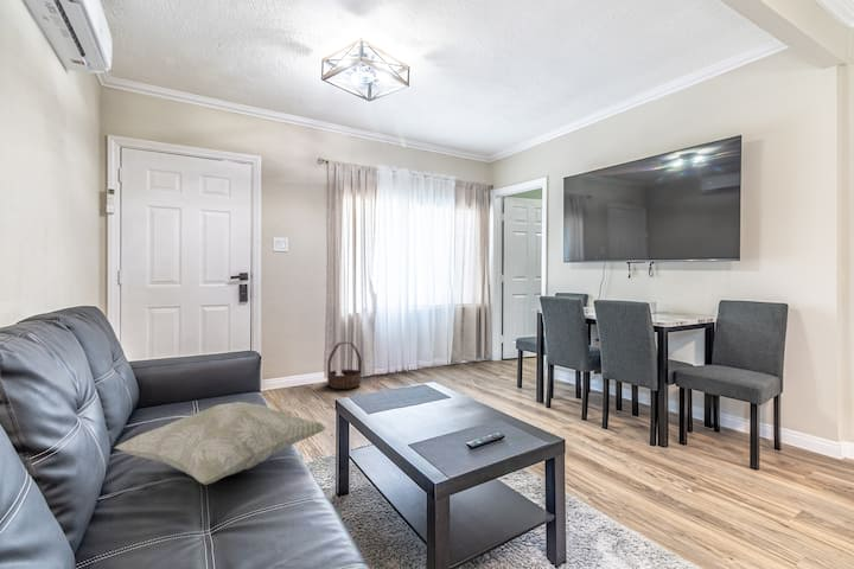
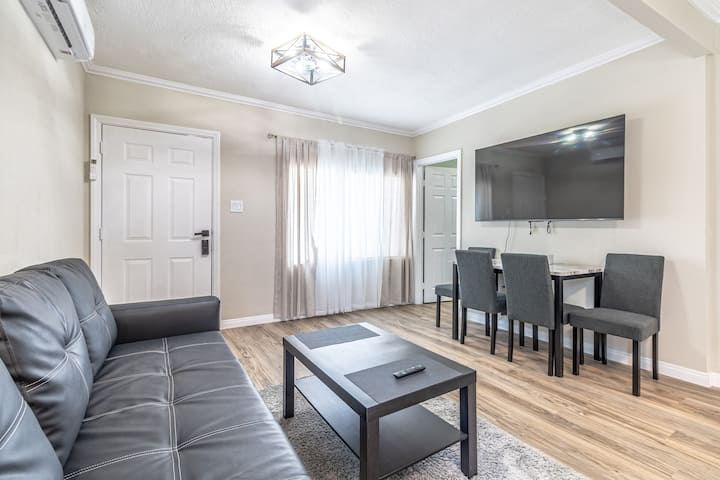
- basket (344, 370)
- decorative pillow (227, 436)
